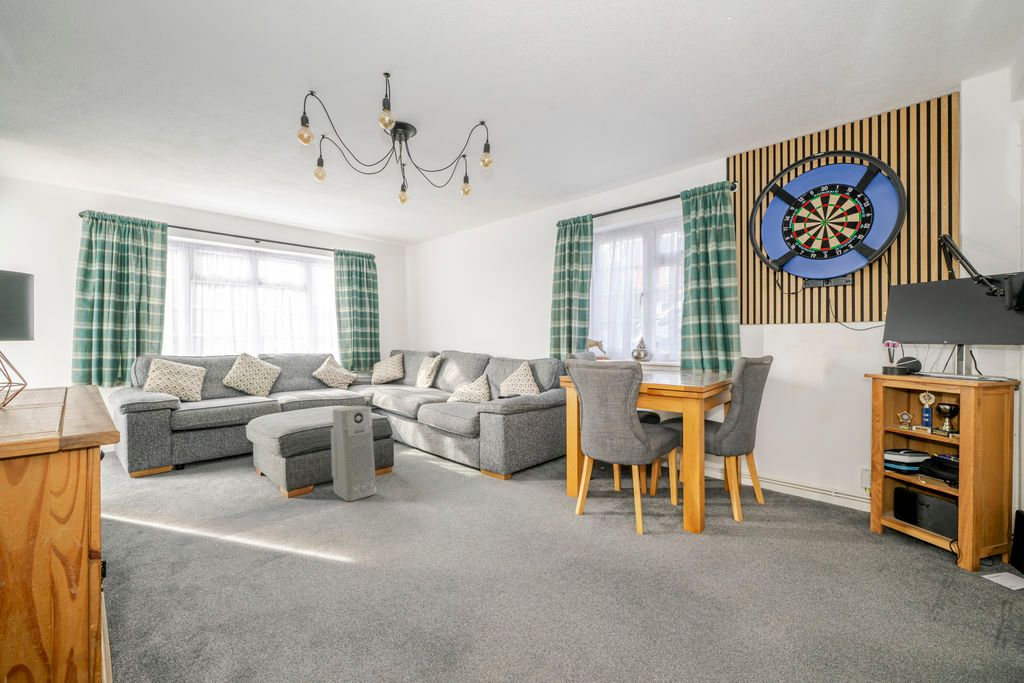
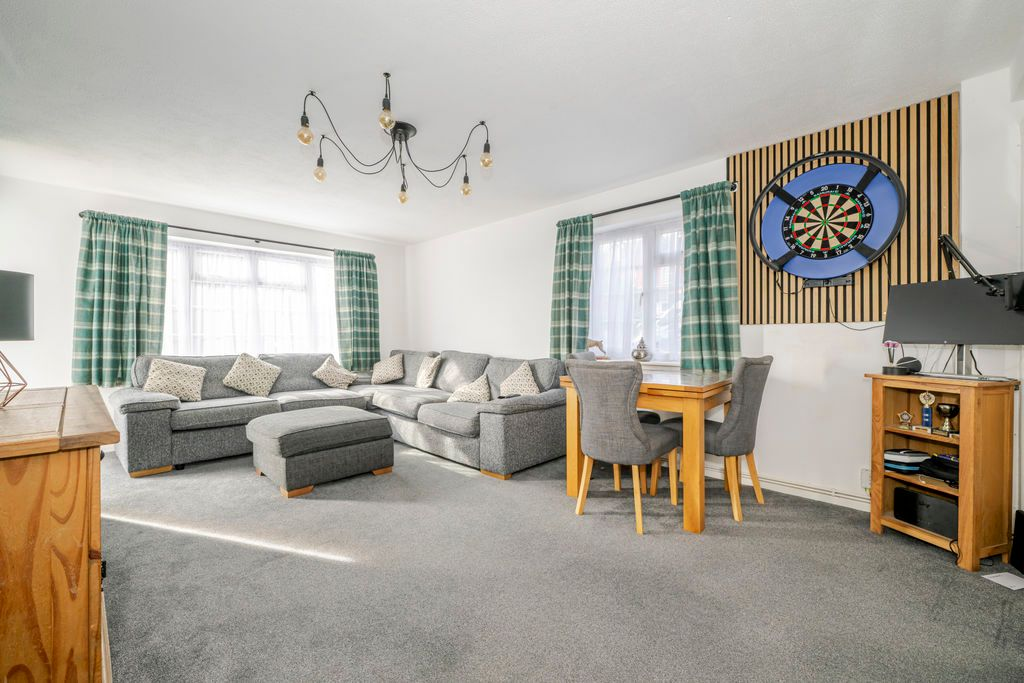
- air purifier (351, 449)
